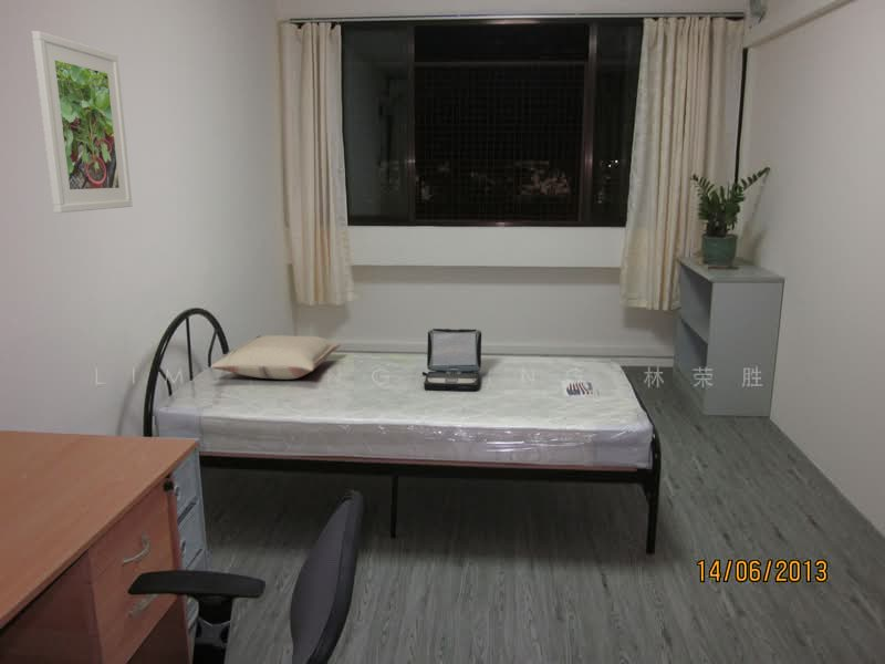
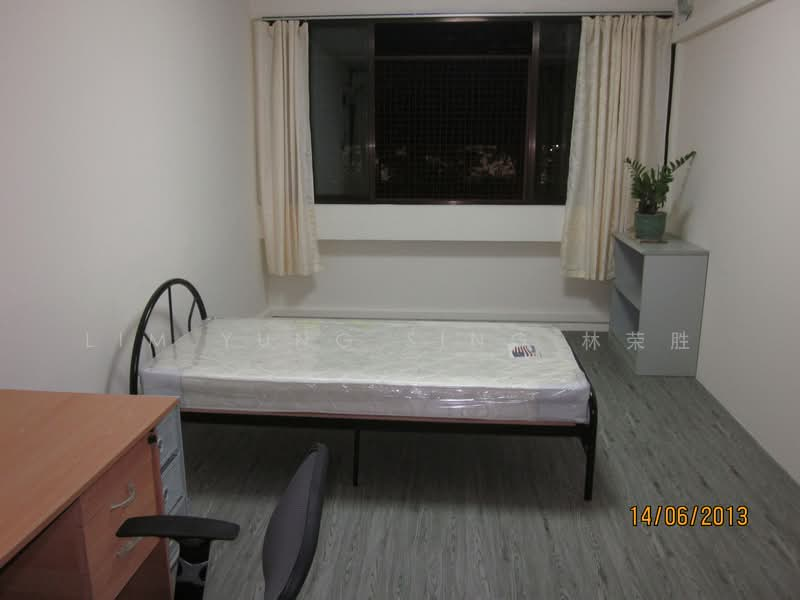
- pillow (279, 355)
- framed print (87, 128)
- laptop (451, 357)
